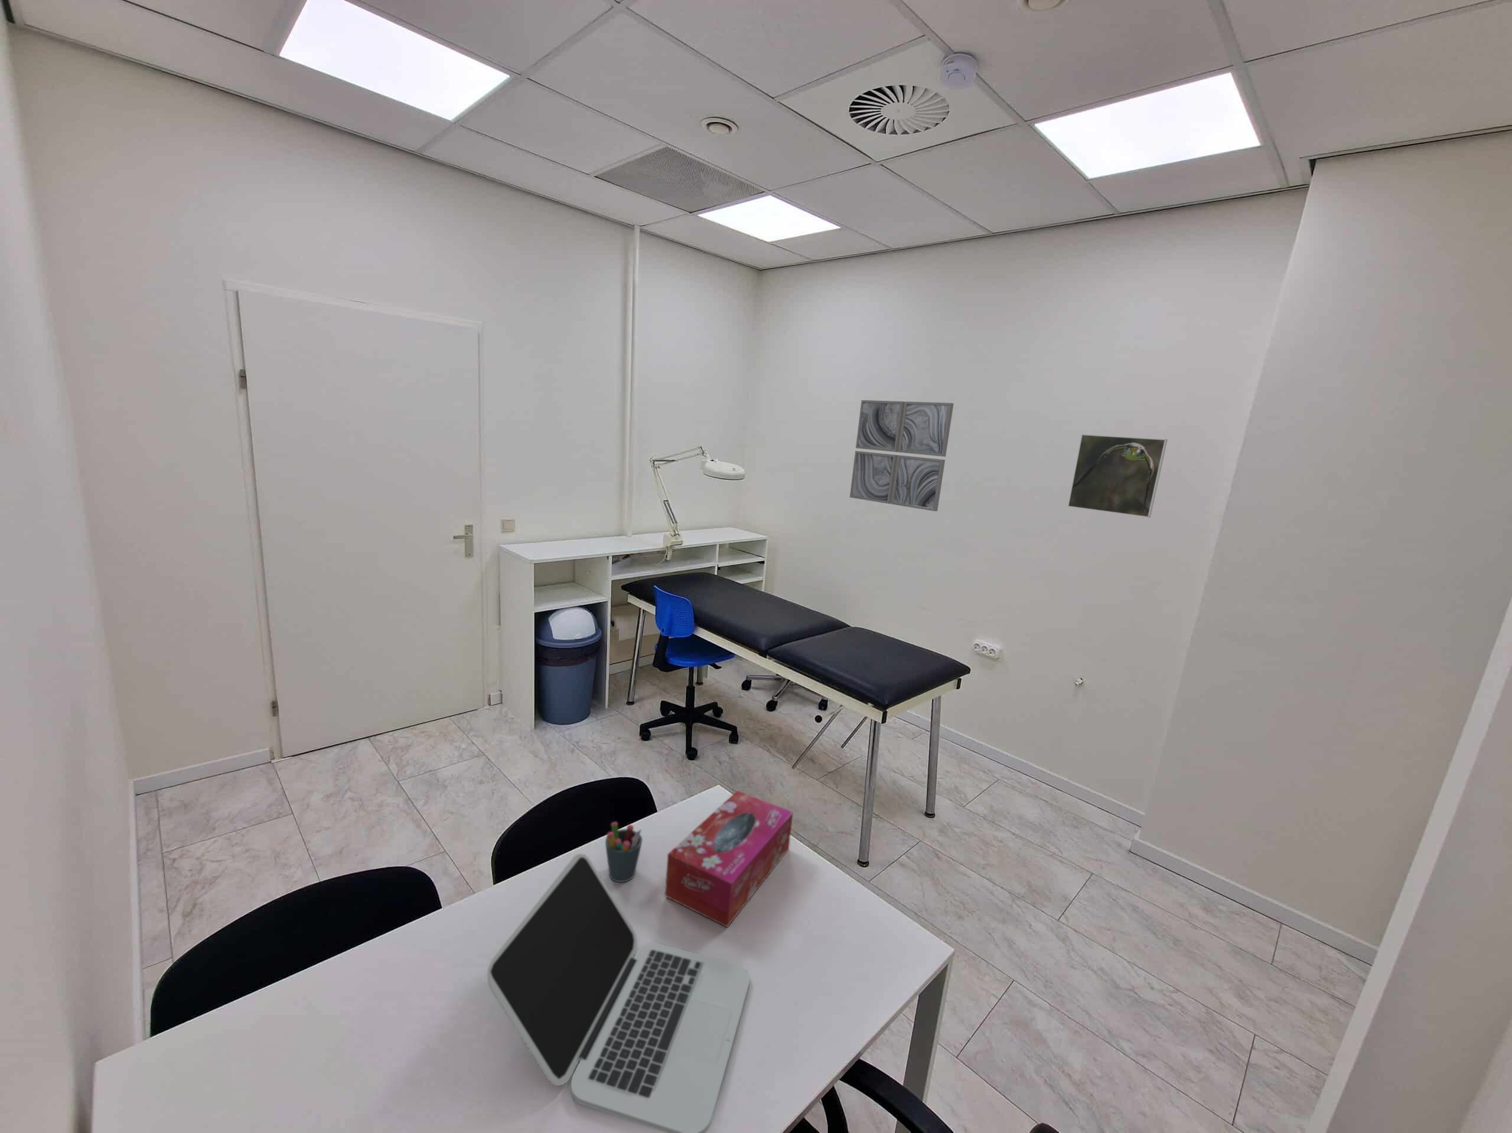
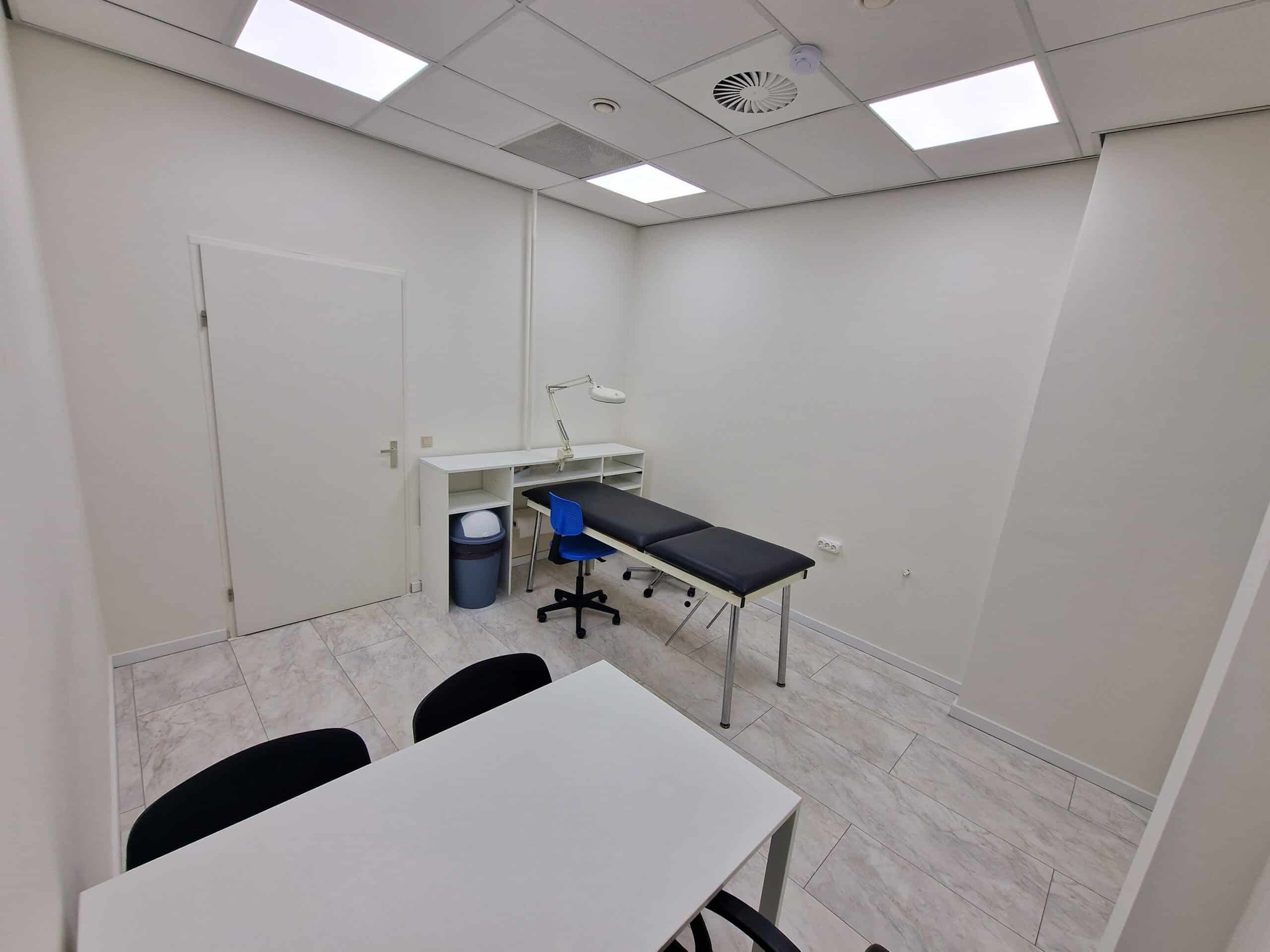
- tissue box (732, 851)
- pen holder (623, 849)
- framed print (1114, 475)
- wall art (898, 455)
- laptop (633, 972)
